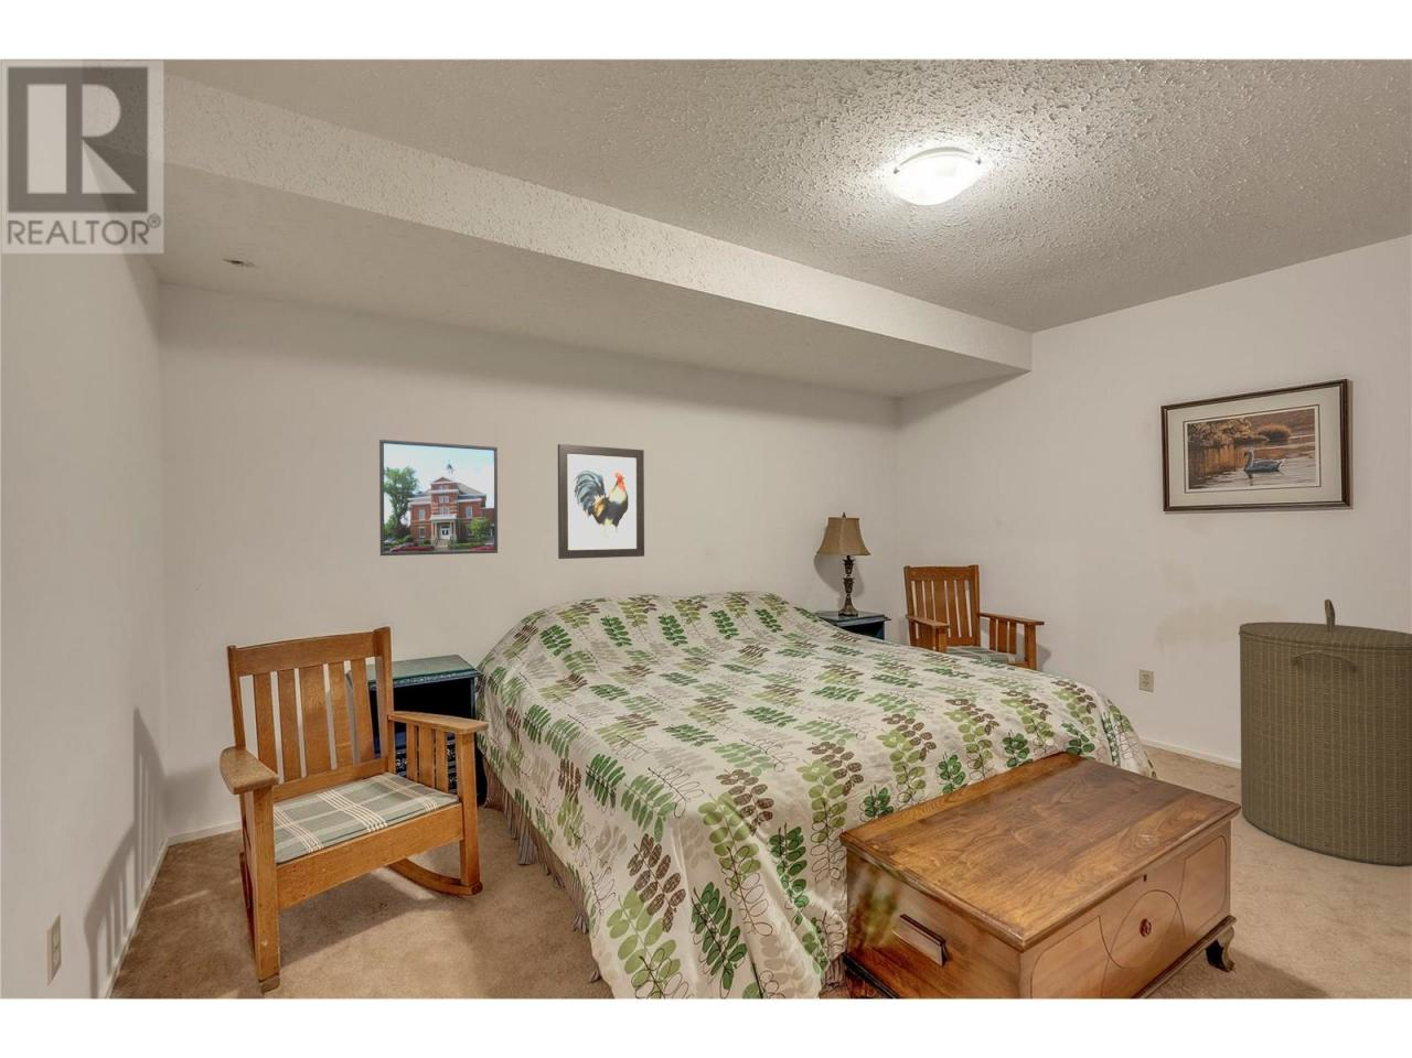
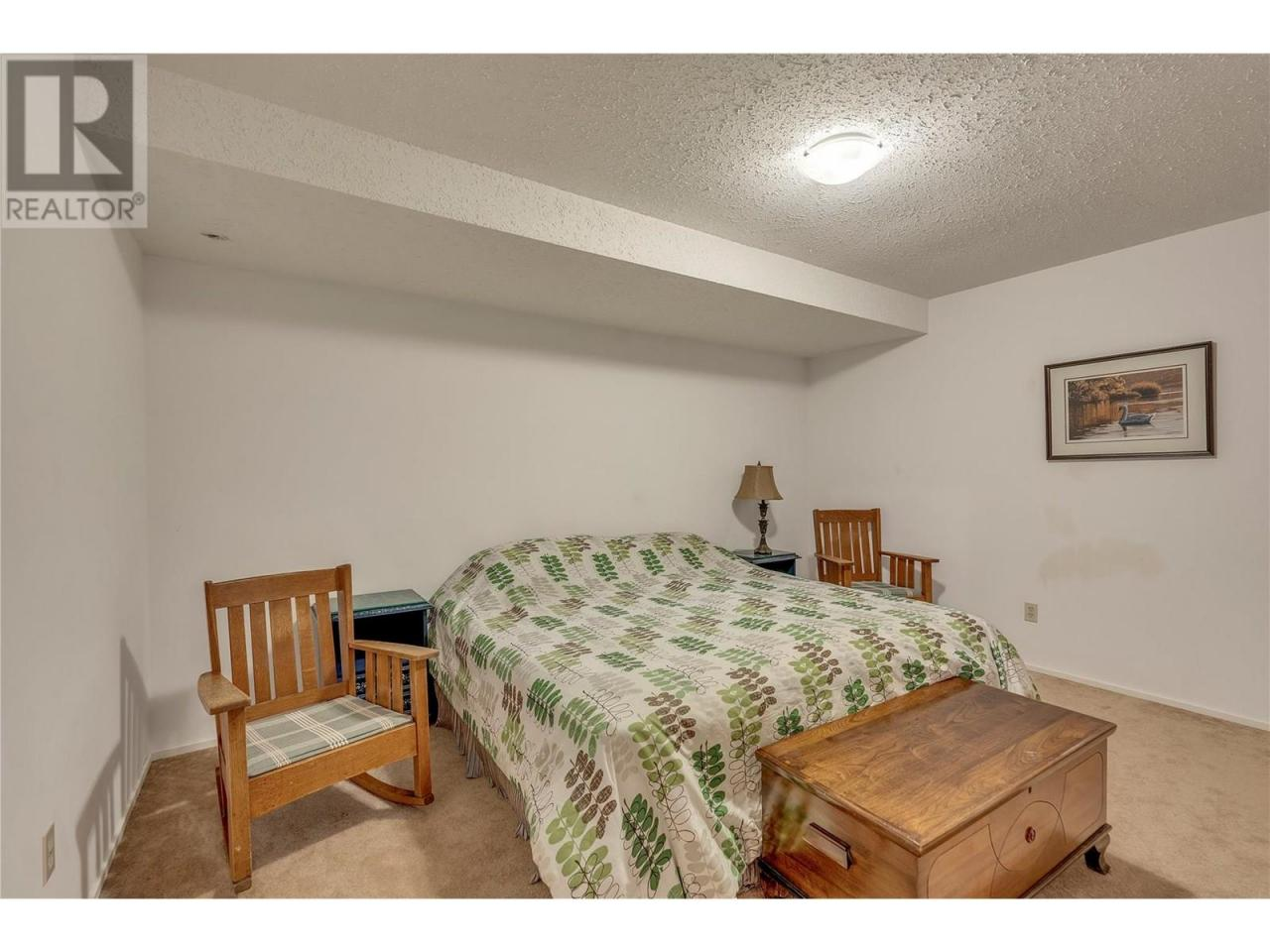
- laundry hamper (1329, 716)
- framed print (441, 498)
- wall art (603, 501)
